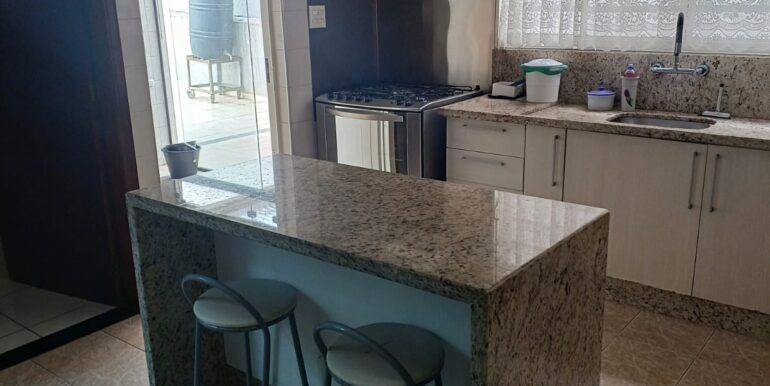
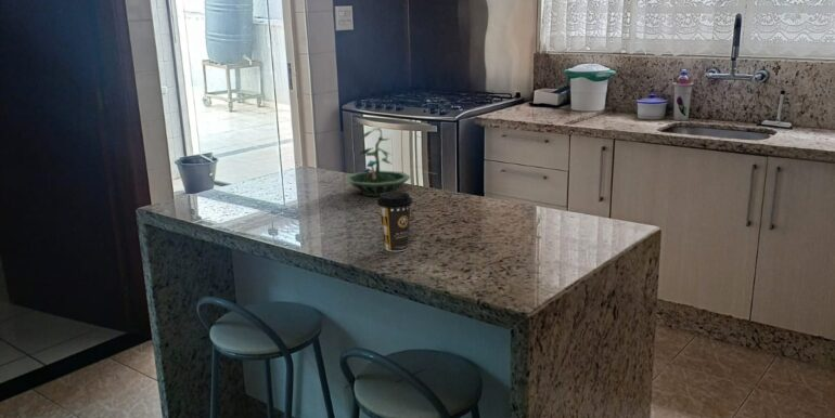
+ coffee cup (395, 222)
+ terrarium (377, 141)
